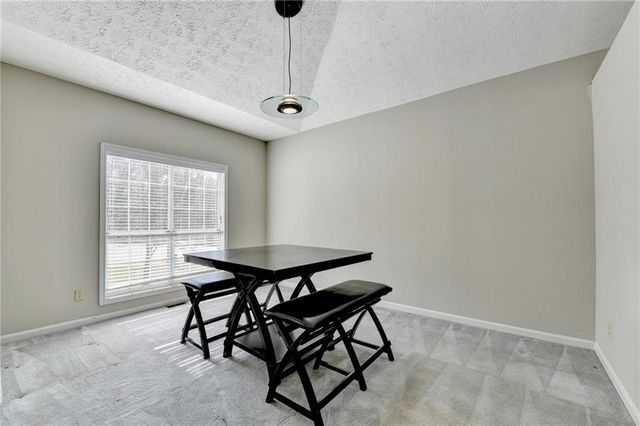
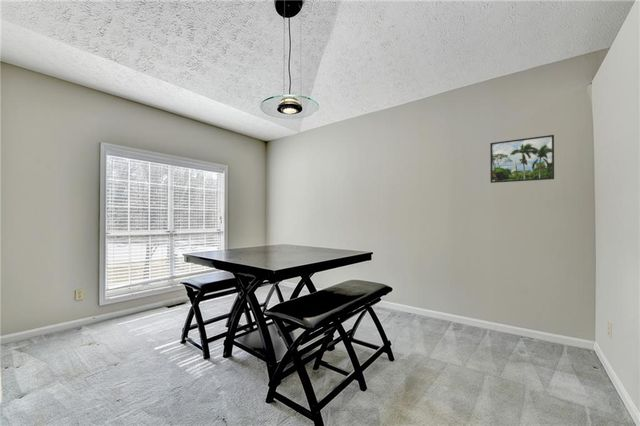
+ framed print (520, 160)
